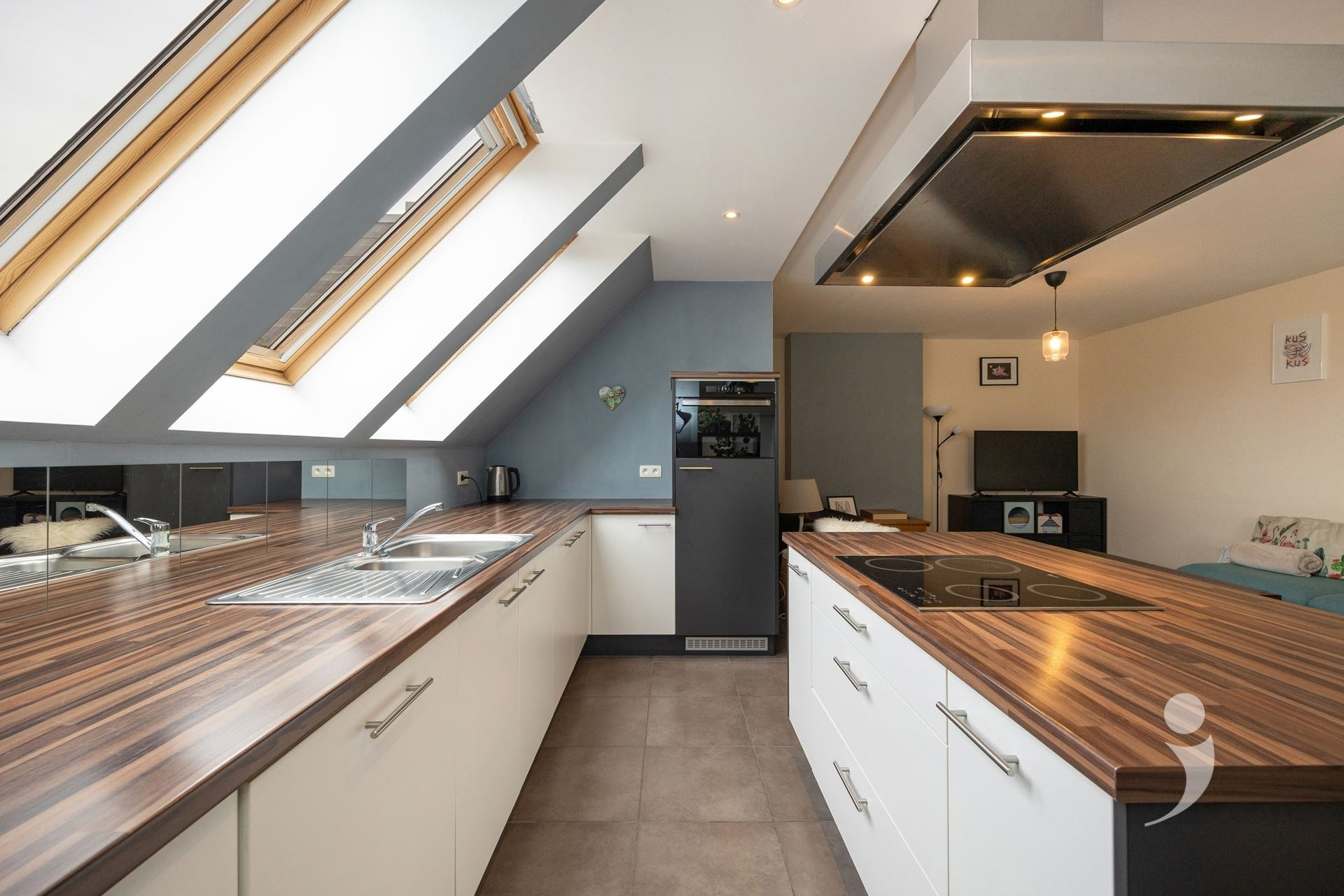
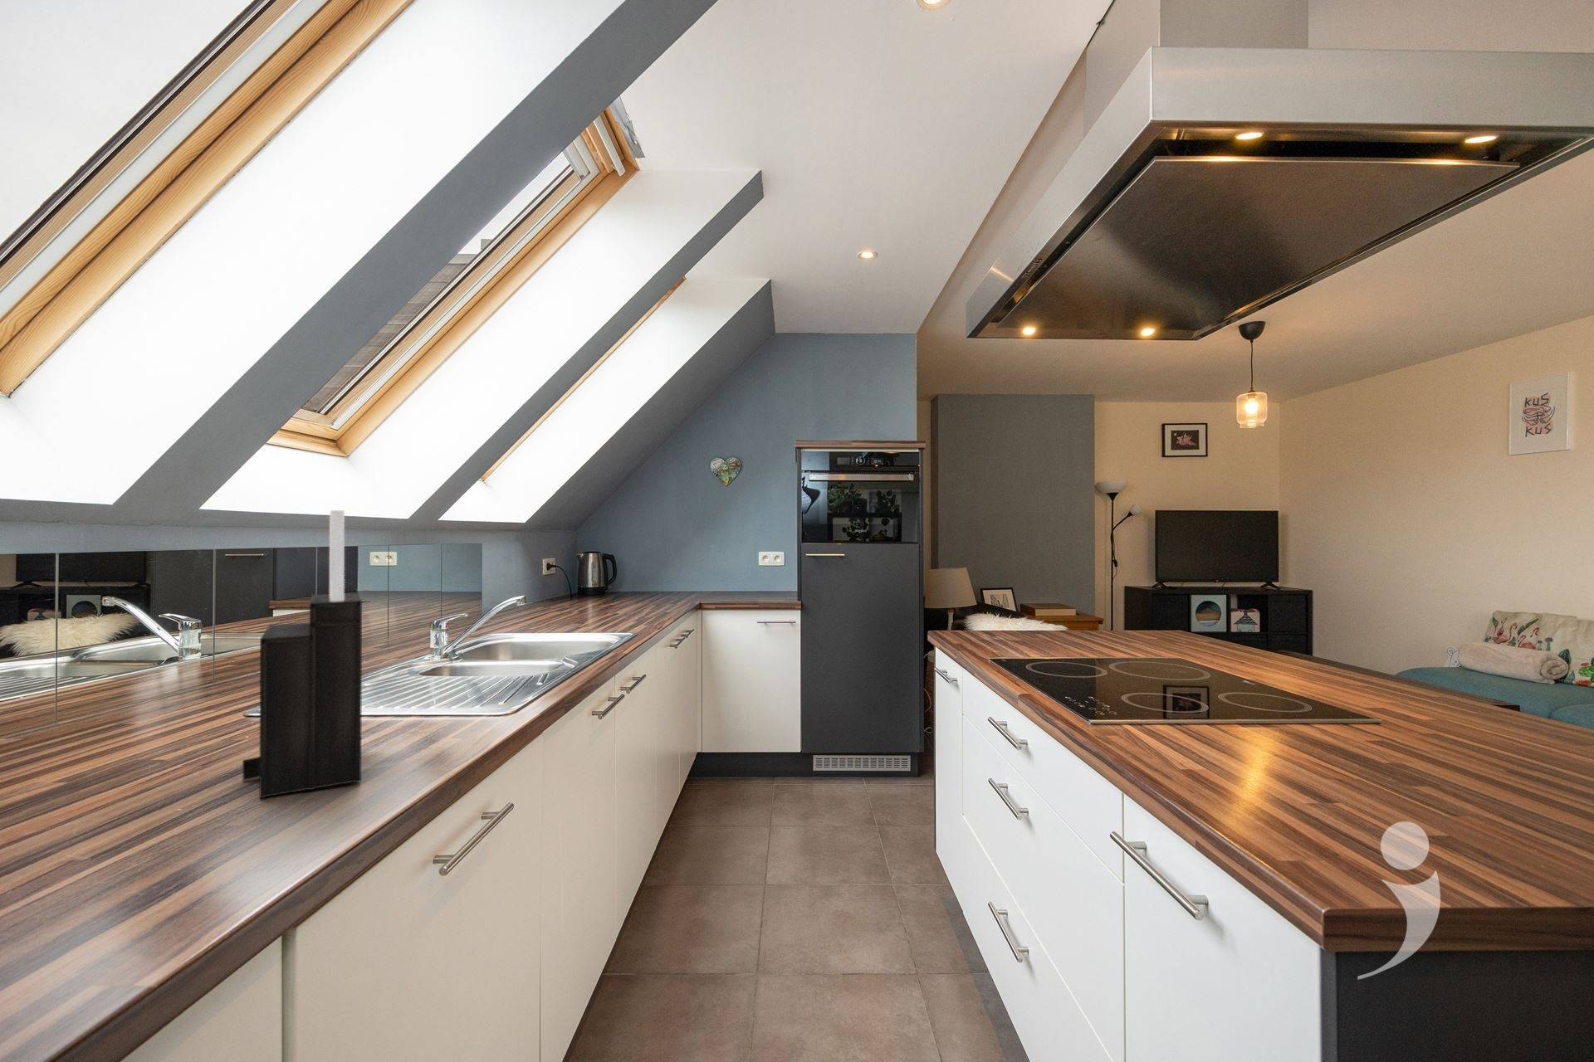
+ knife block (302, 641)
